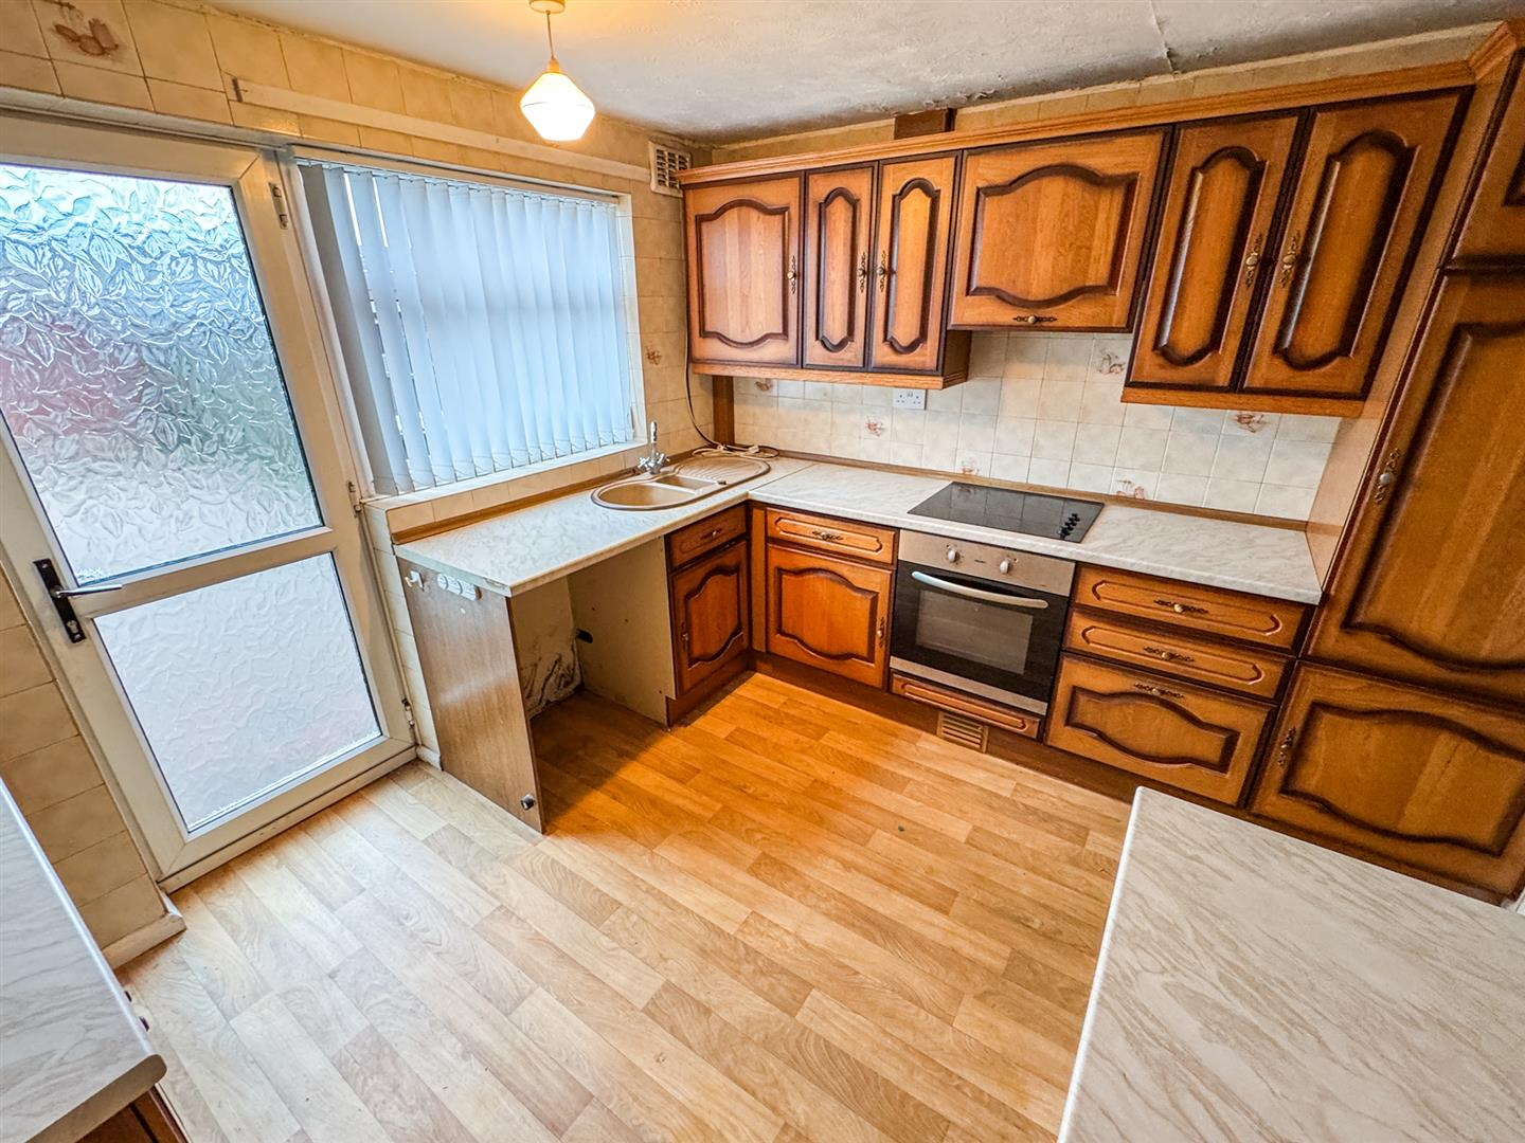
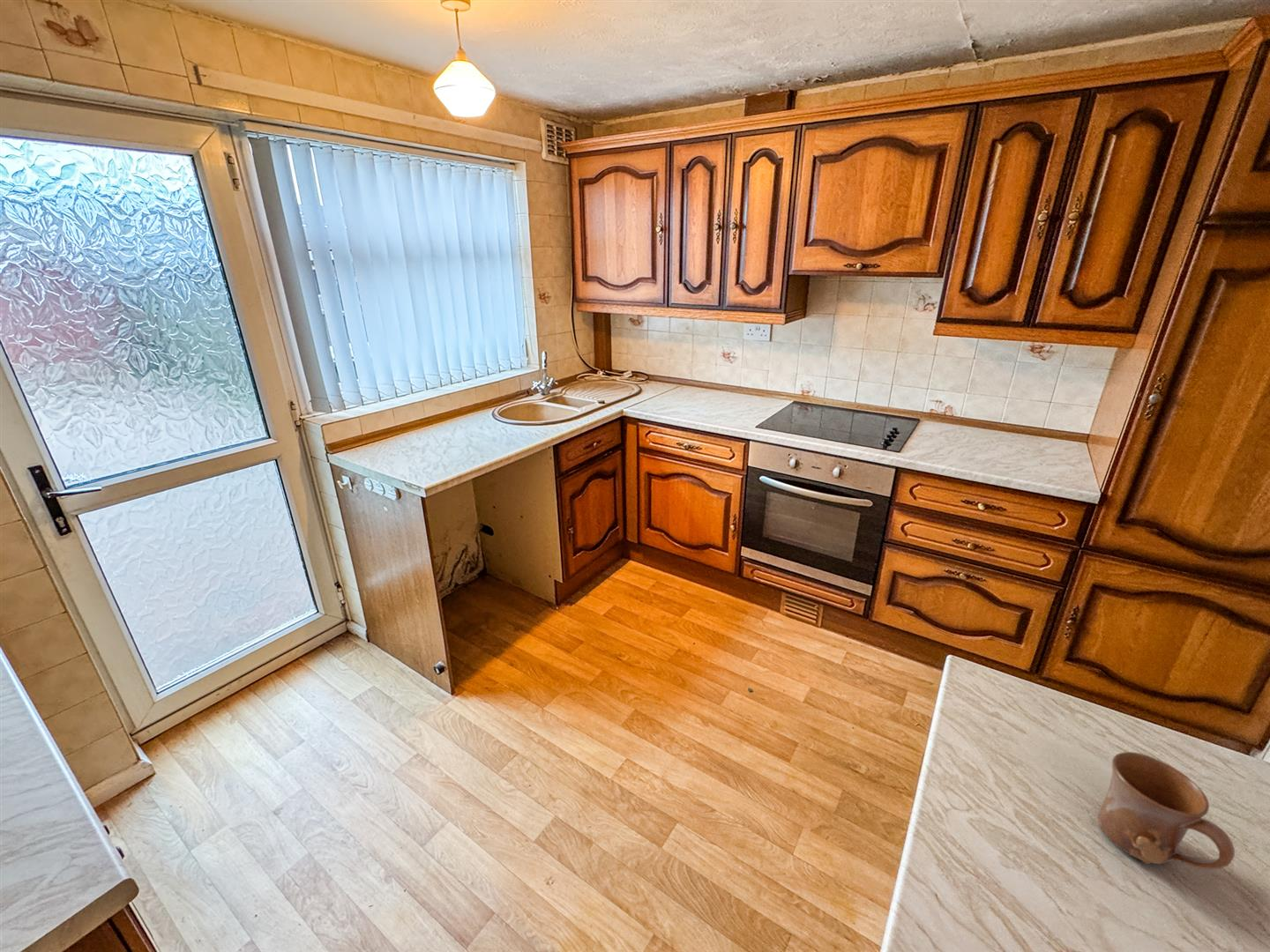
+ mug (1162, 822)
